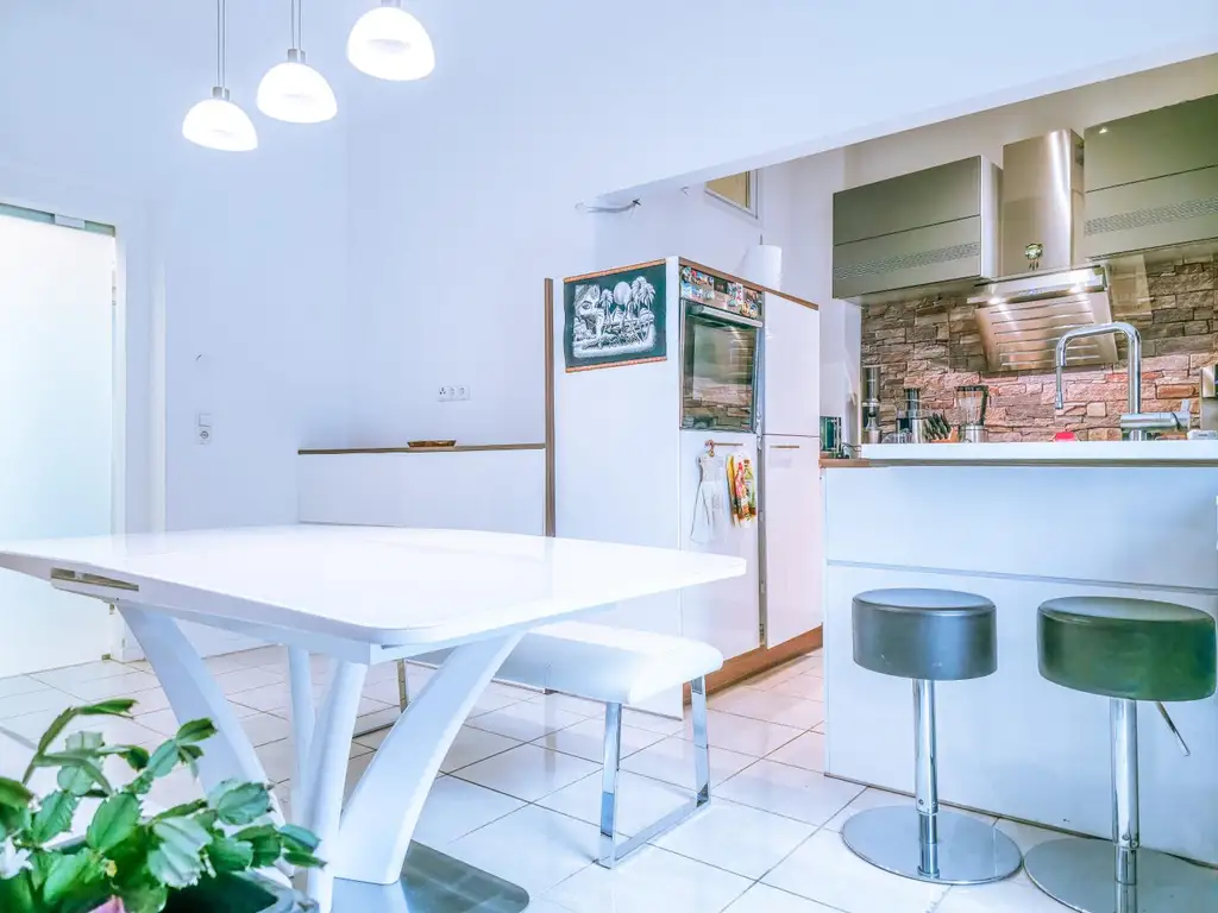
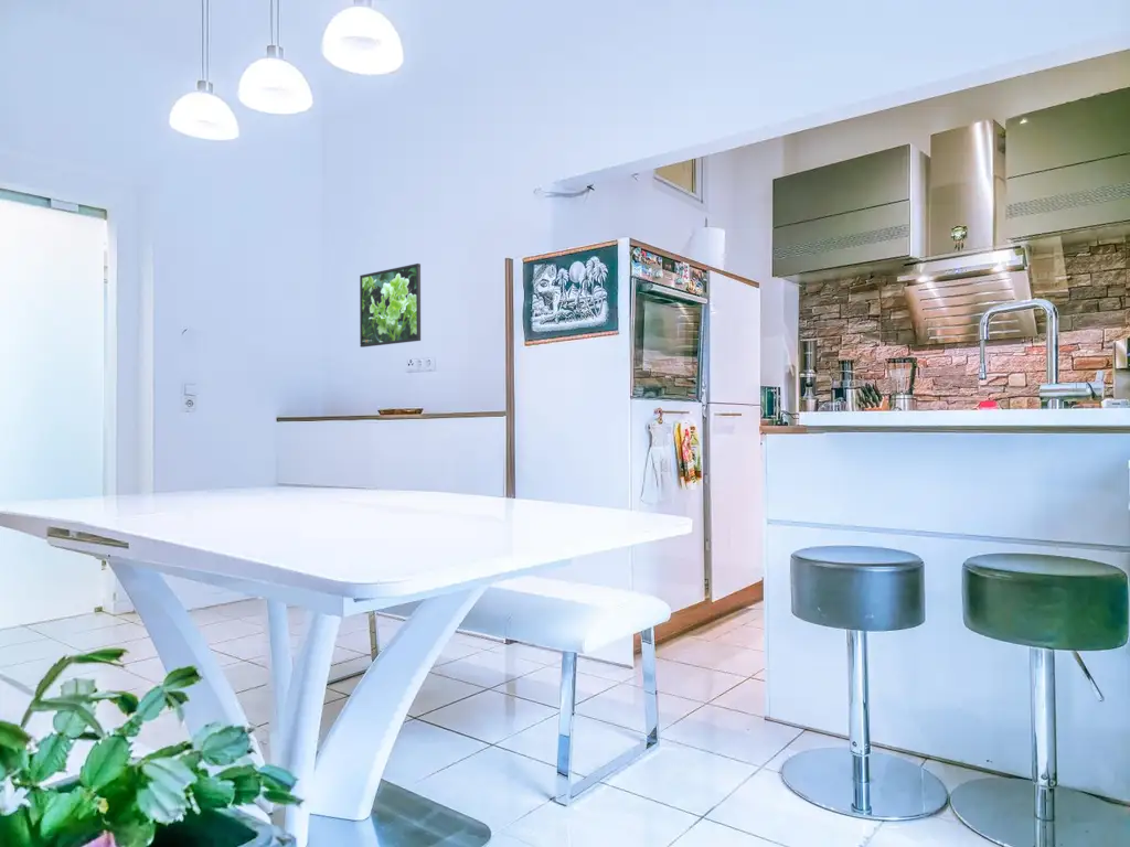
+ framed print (388, 307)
